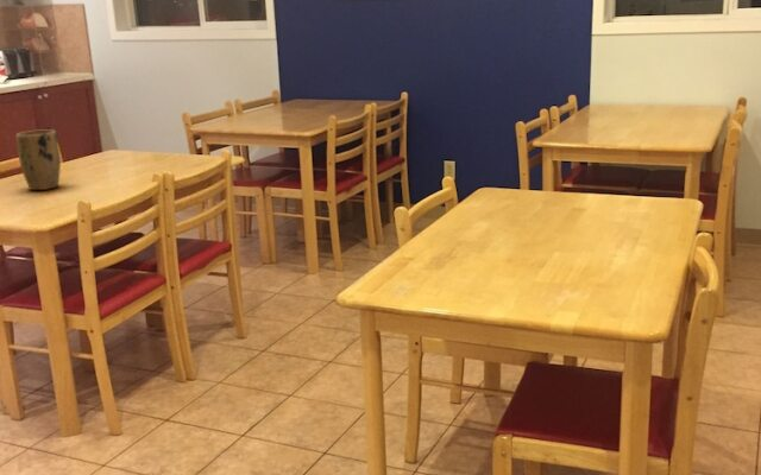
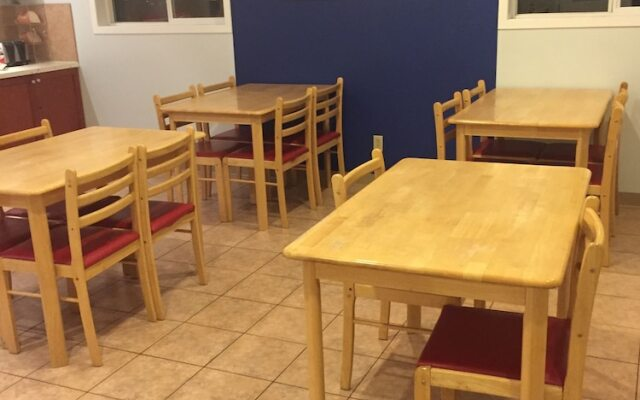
- plant pot (39, 159)
